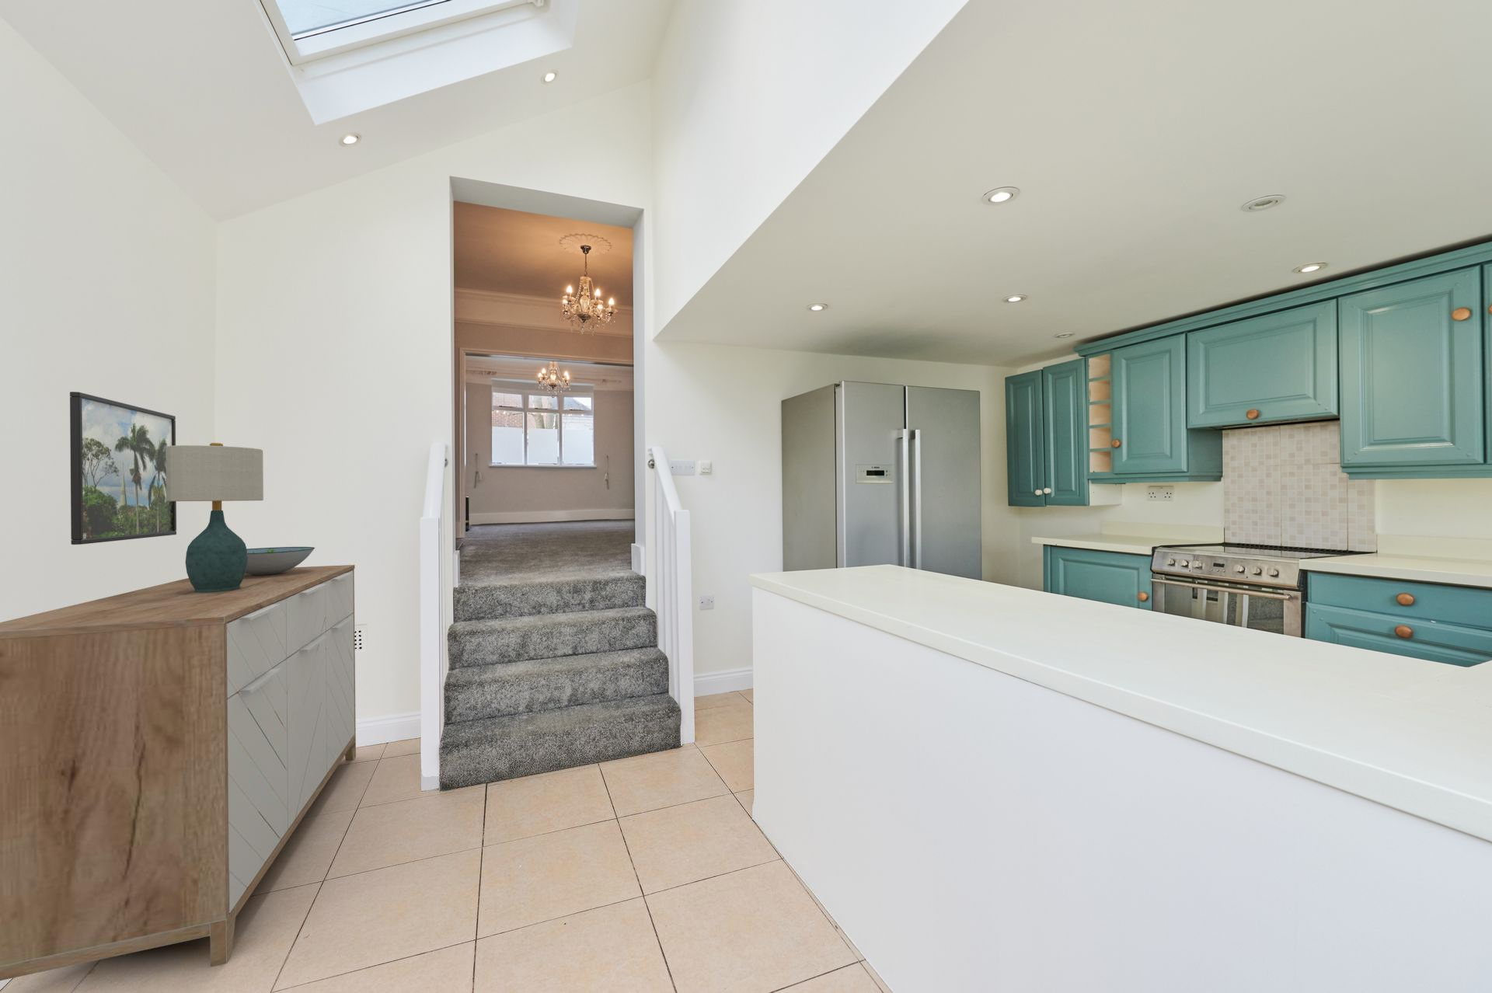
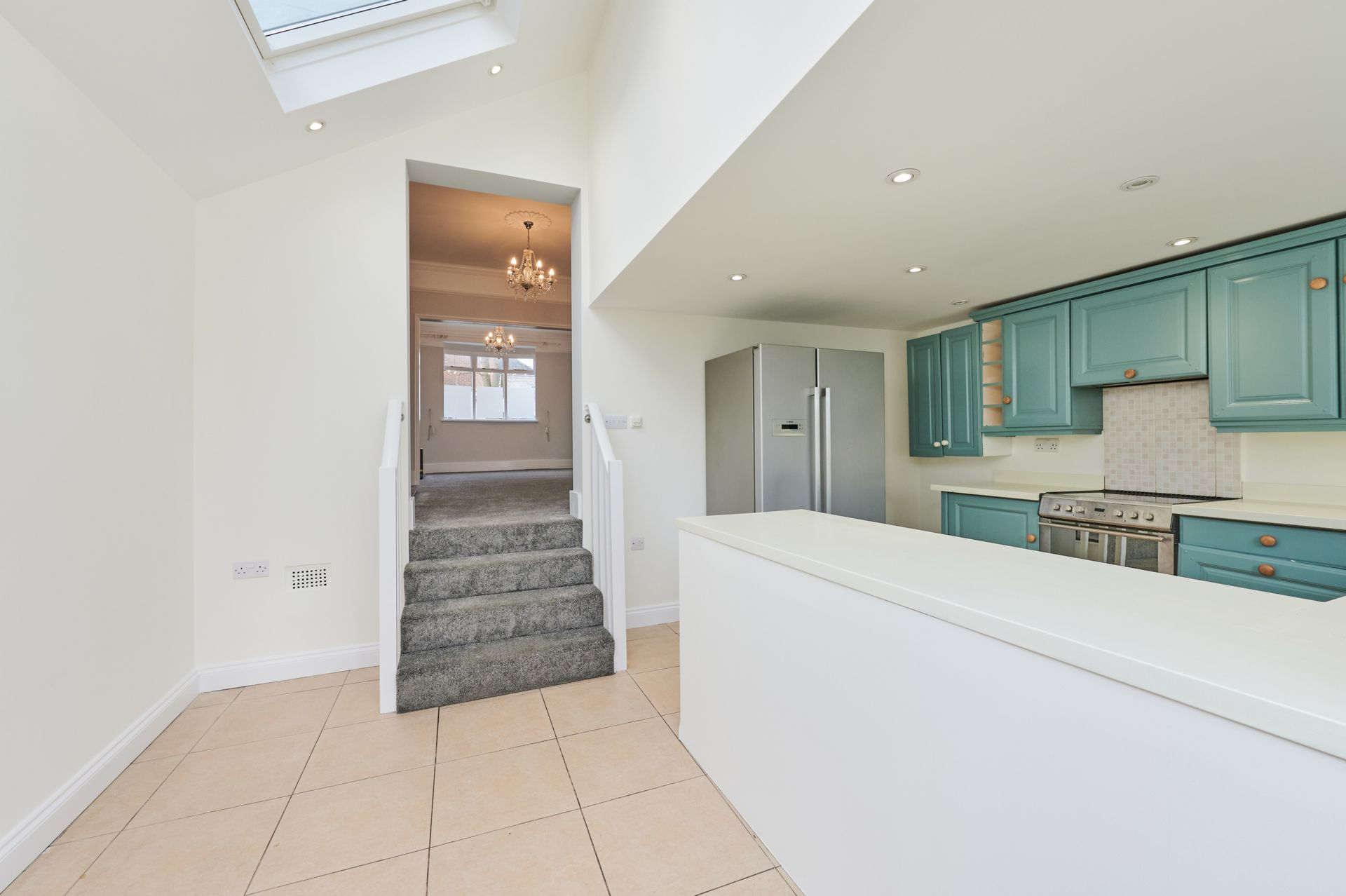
- table lamp (217, 516)
- sideboard (226, 716)
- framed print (130, 472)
- decorative bowl (266, 561)
